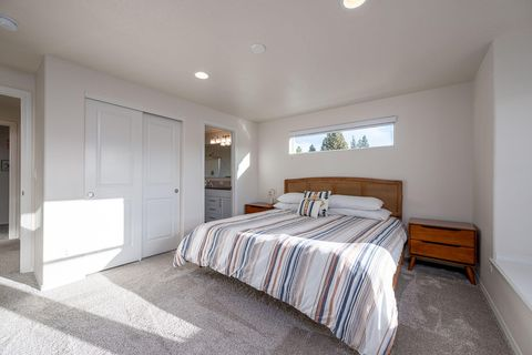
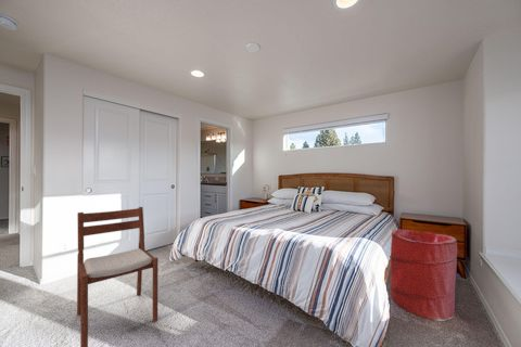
+ chair (116, 265)
+ laundry hamper (421, 268)
